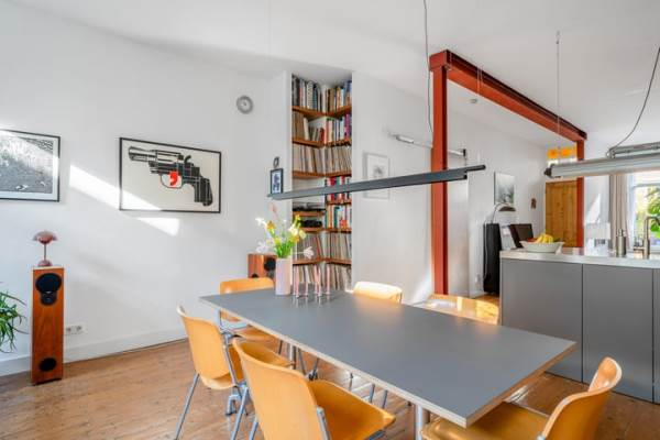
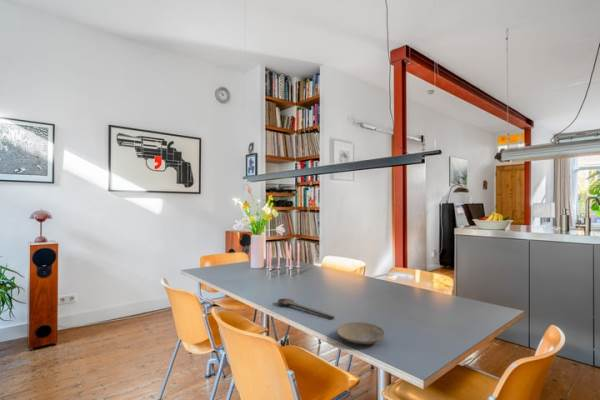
+ wooden spoon (304, 308)
+ plate (360, 334)
